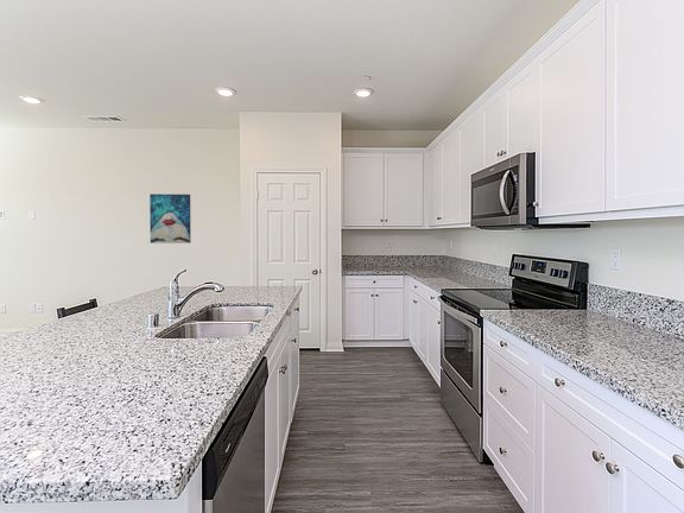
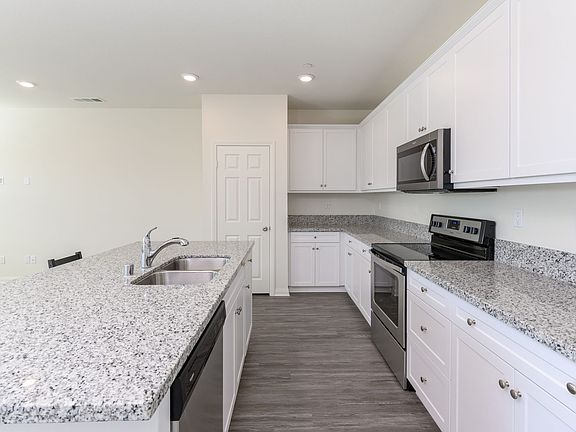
- wall art (170, 218)
